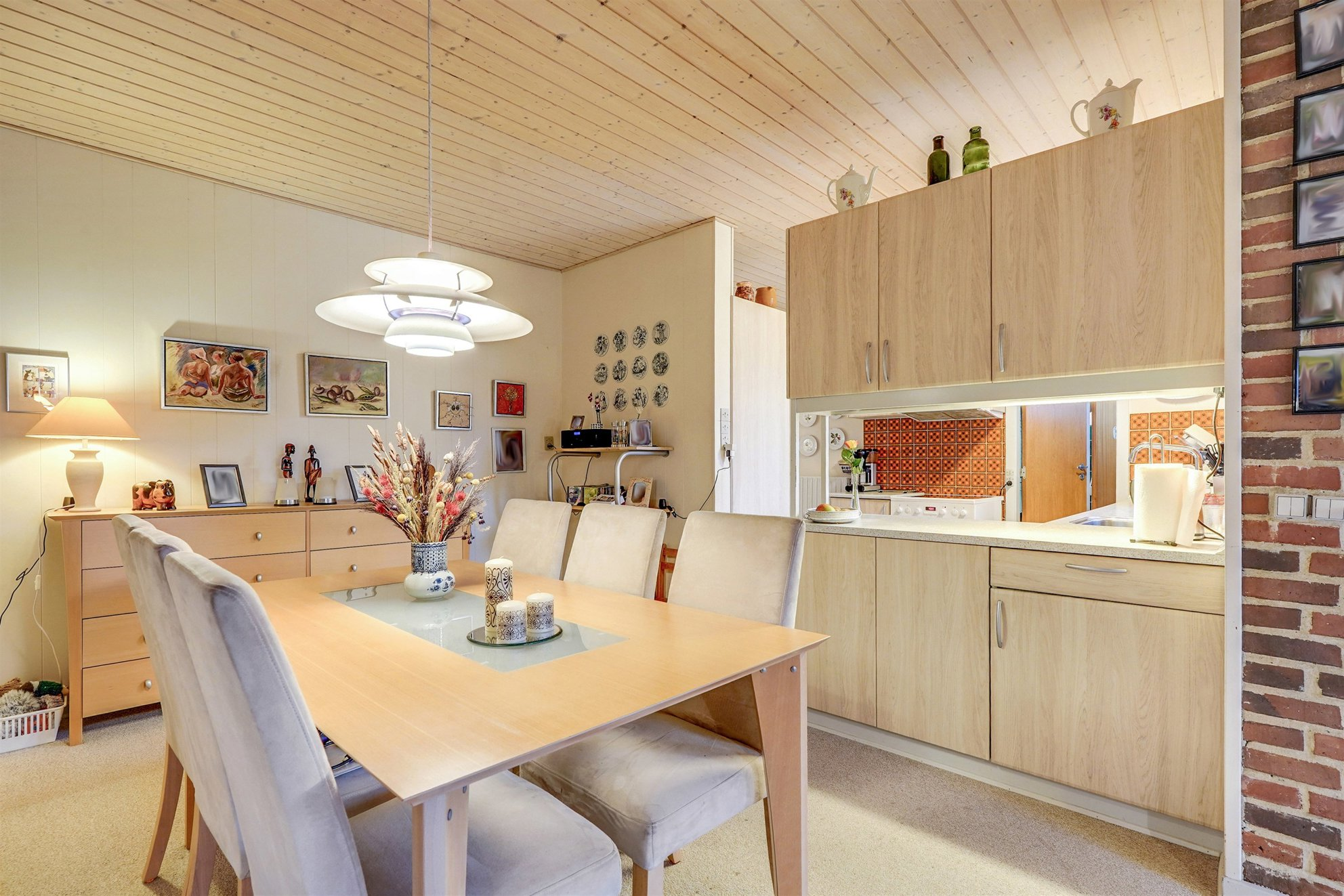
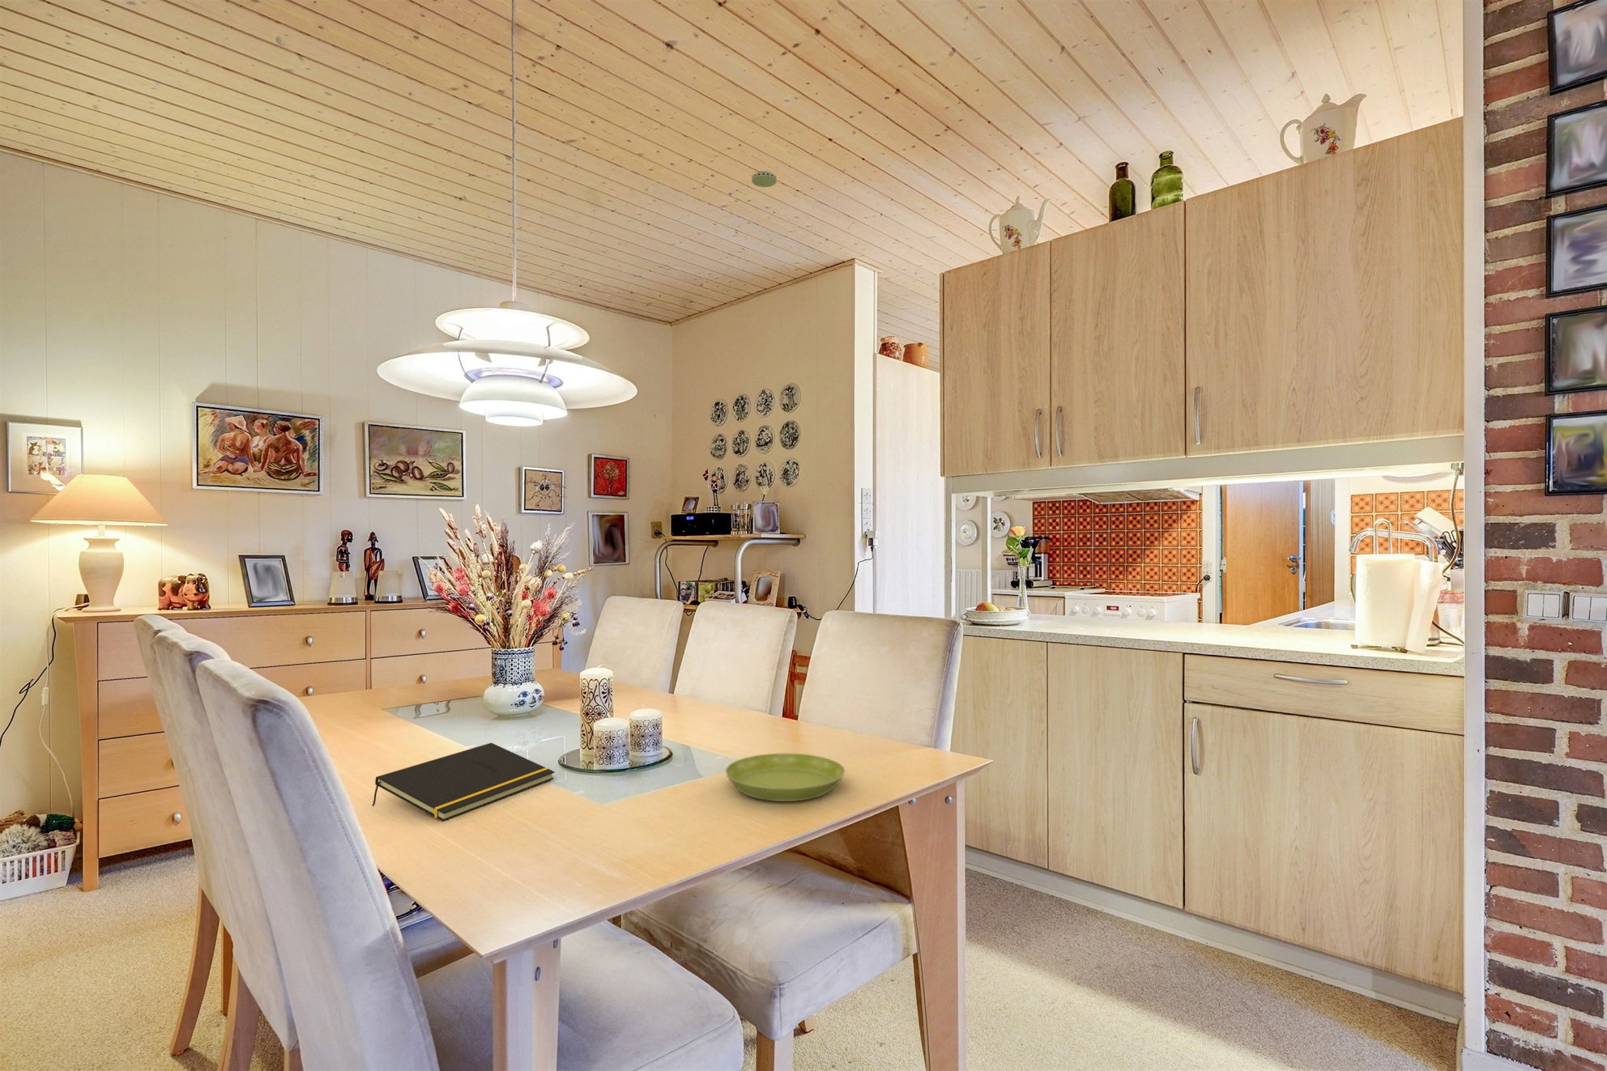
+ notepad (469, 777)
+ saucer (784, 778)
+ smoke detector (764, 178)
